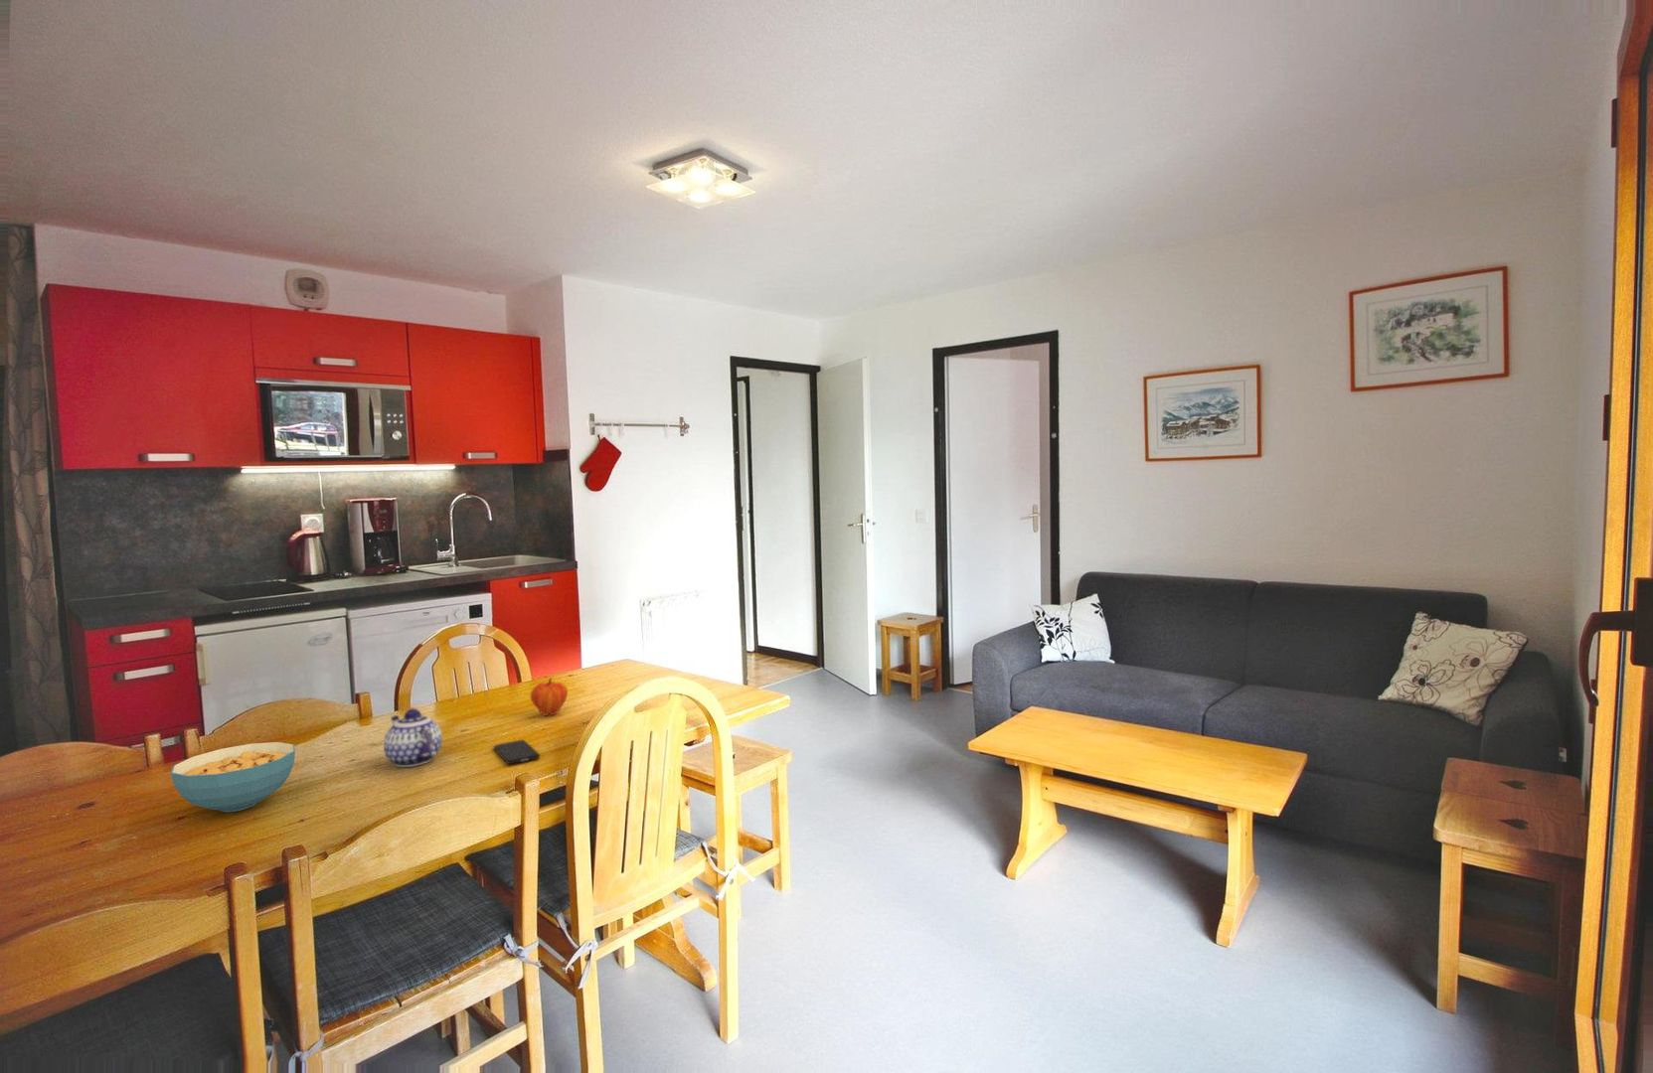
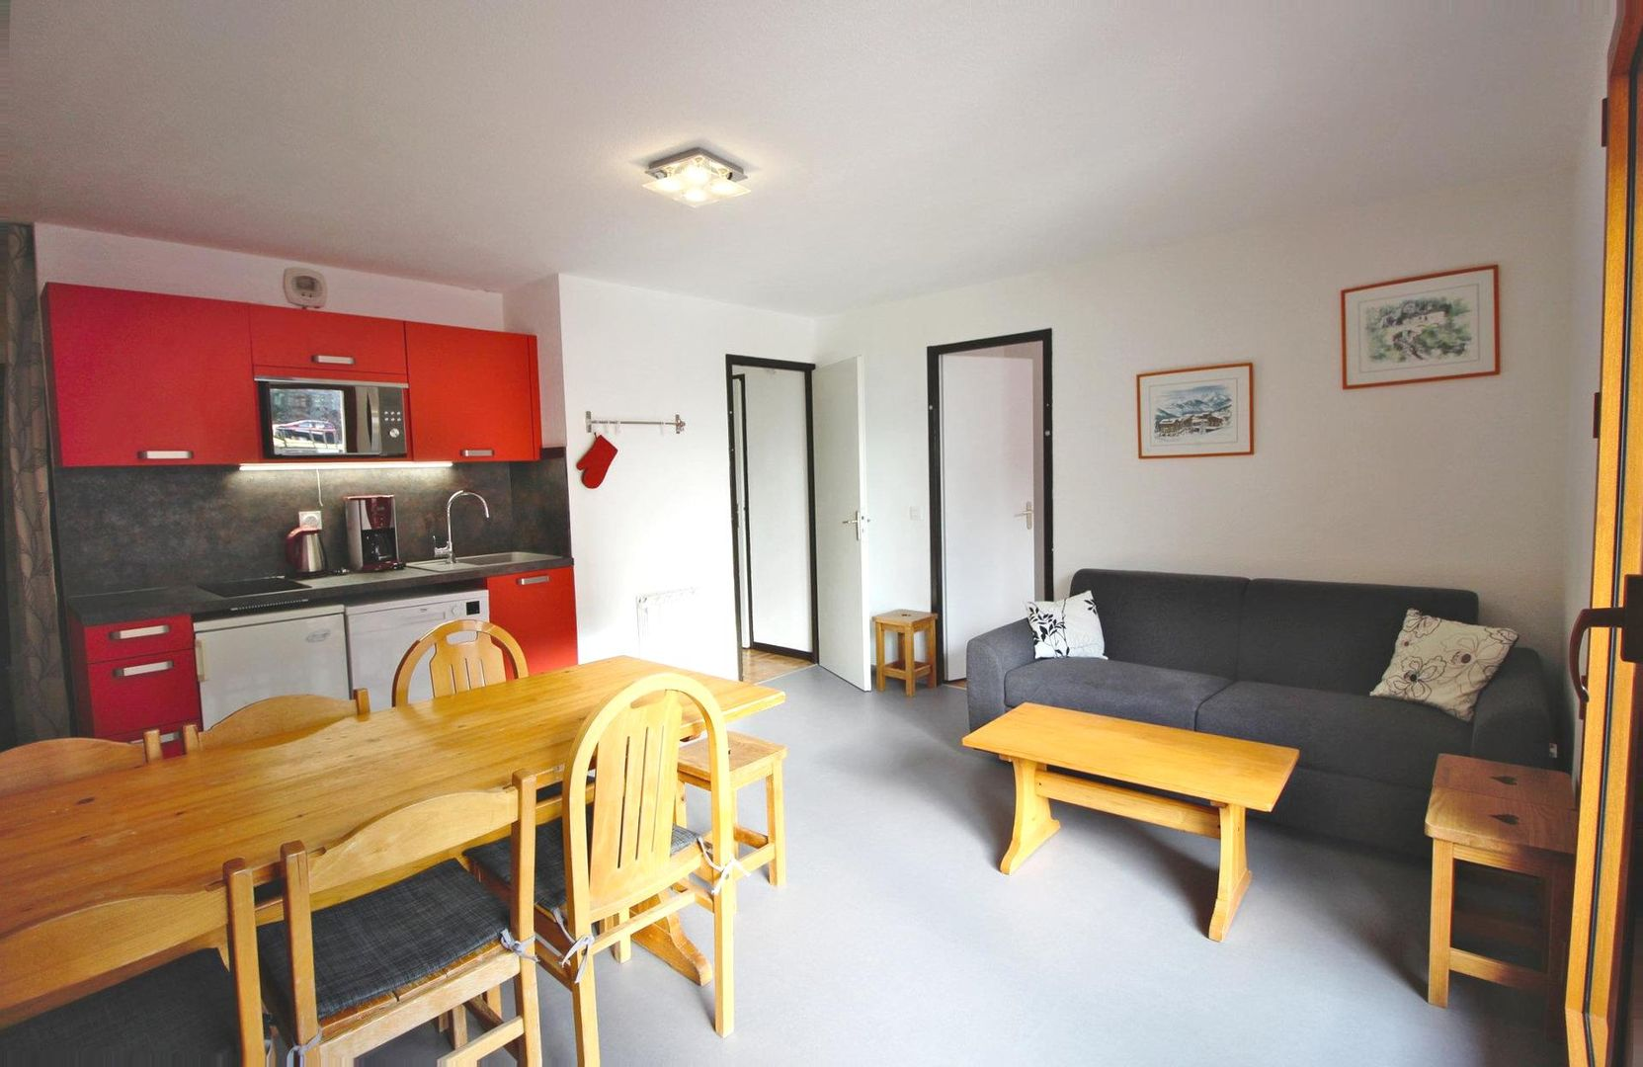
- smartphone (516, 751)
- cereal bowl (236, 782)
- fruit (548, 696)
- teapot (412, 735)
